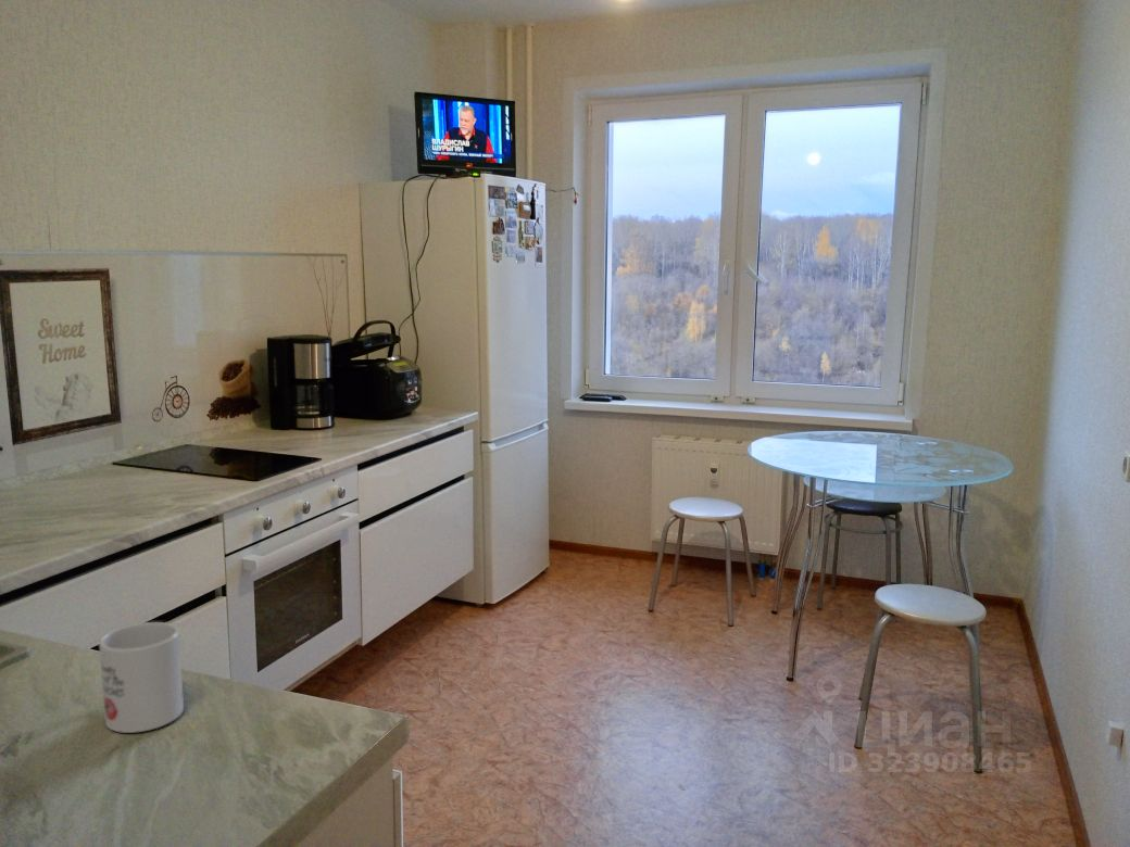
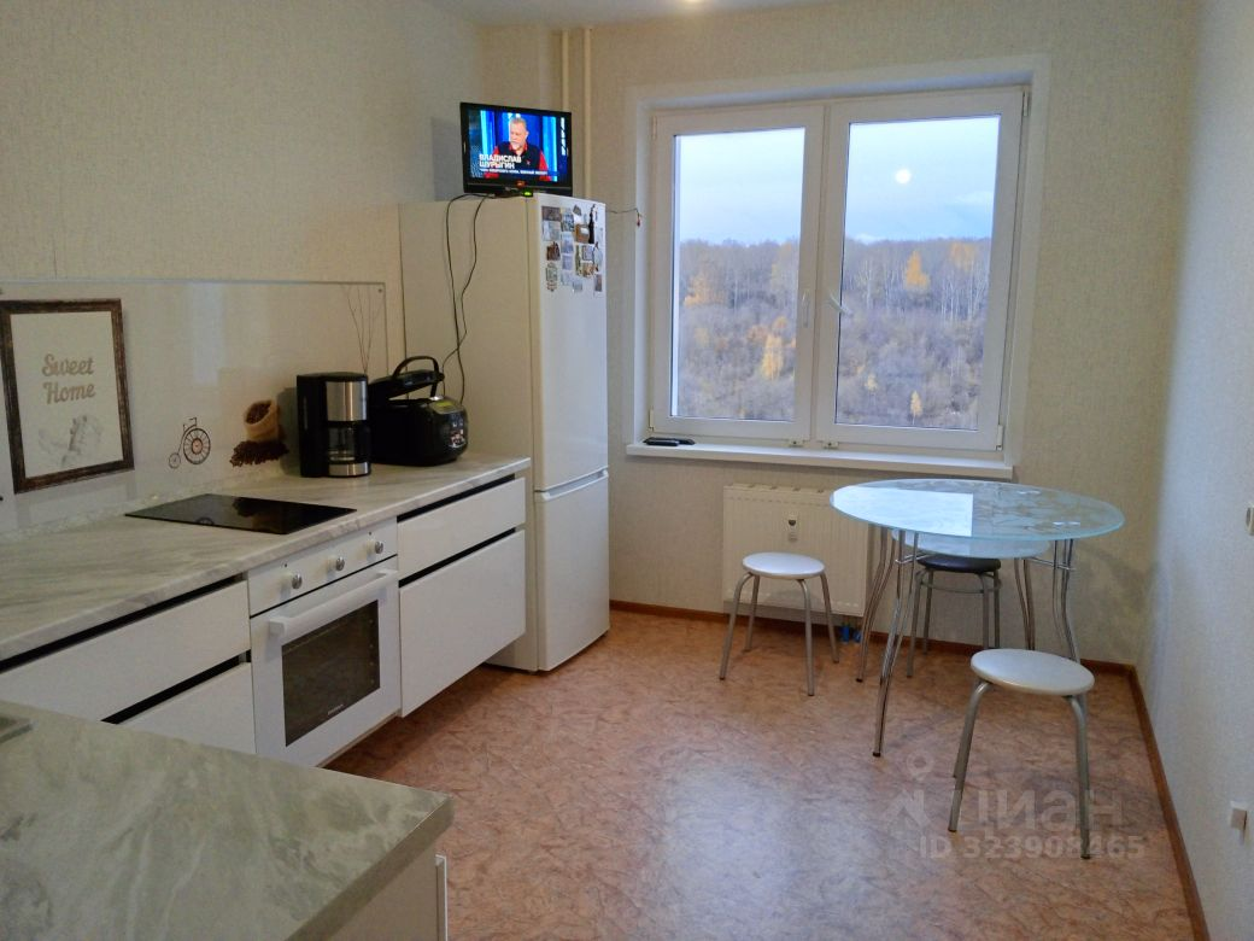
- mug (134, 671)
